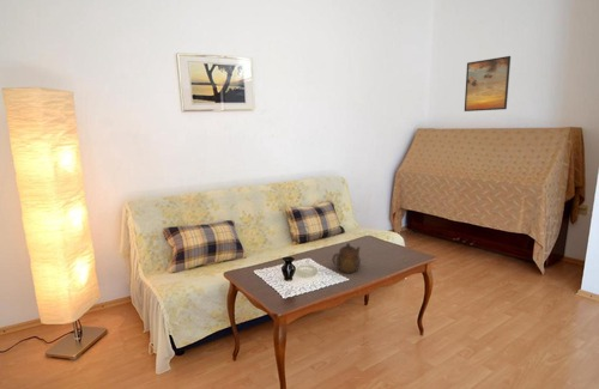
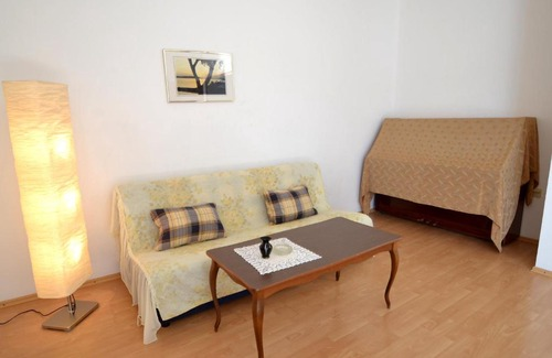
- teapot (346, 256)
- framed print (485, 85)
